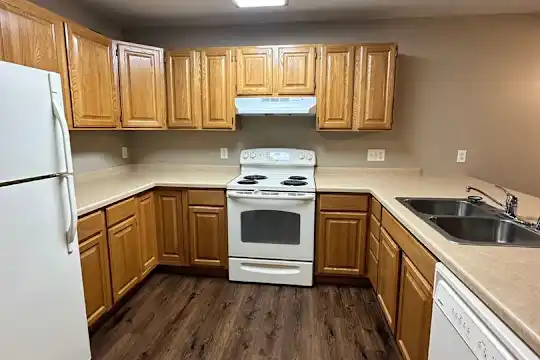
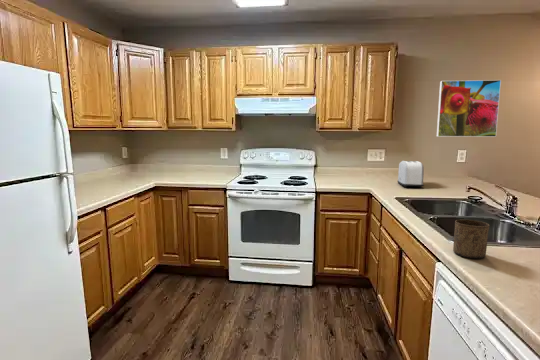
+ toaster (410, 173)
+ cup (470, 238)
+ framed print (468, 108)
